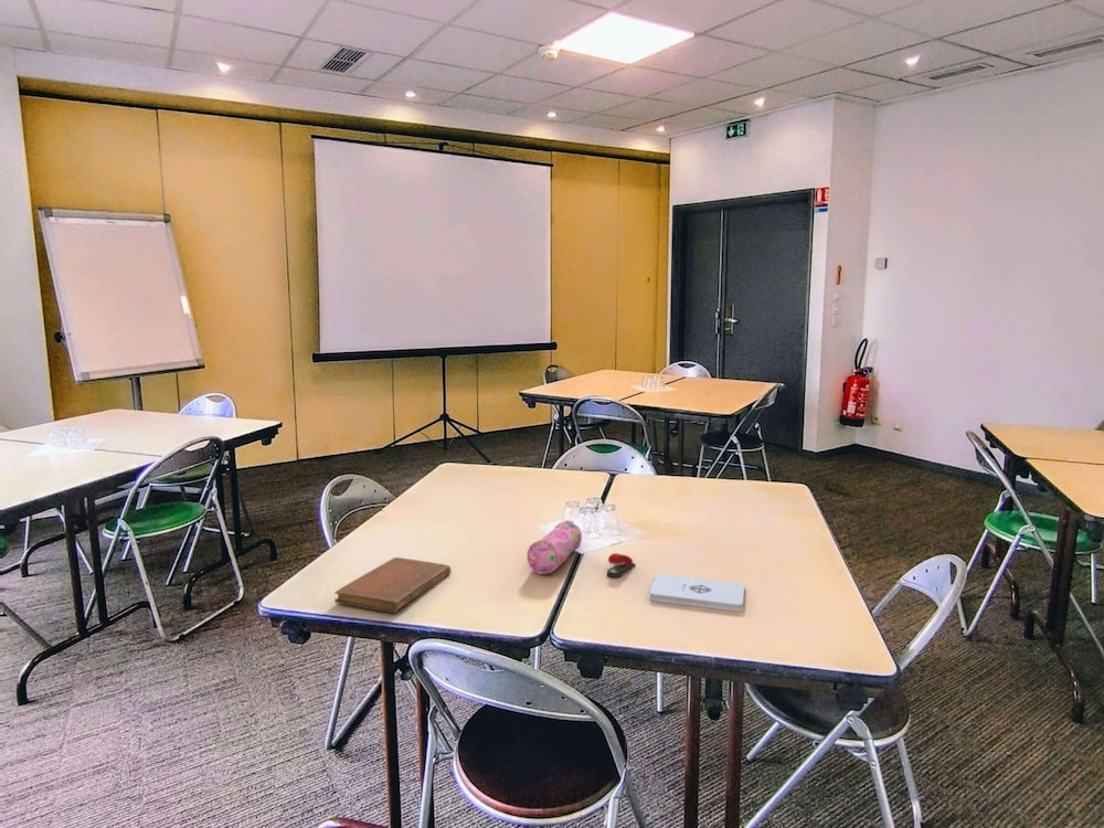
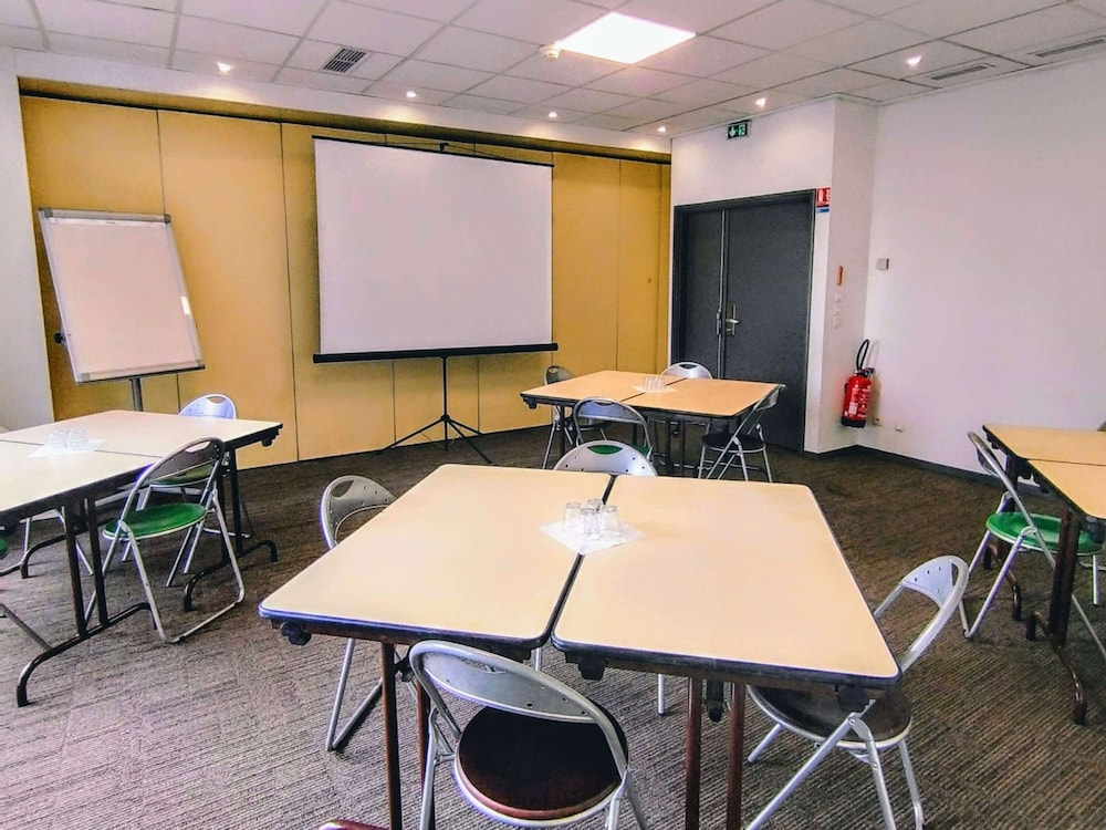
- pencil case (555, 545)
- notepad (697, 592)
- notebook (395, 582)
- stapler (619, 561)
